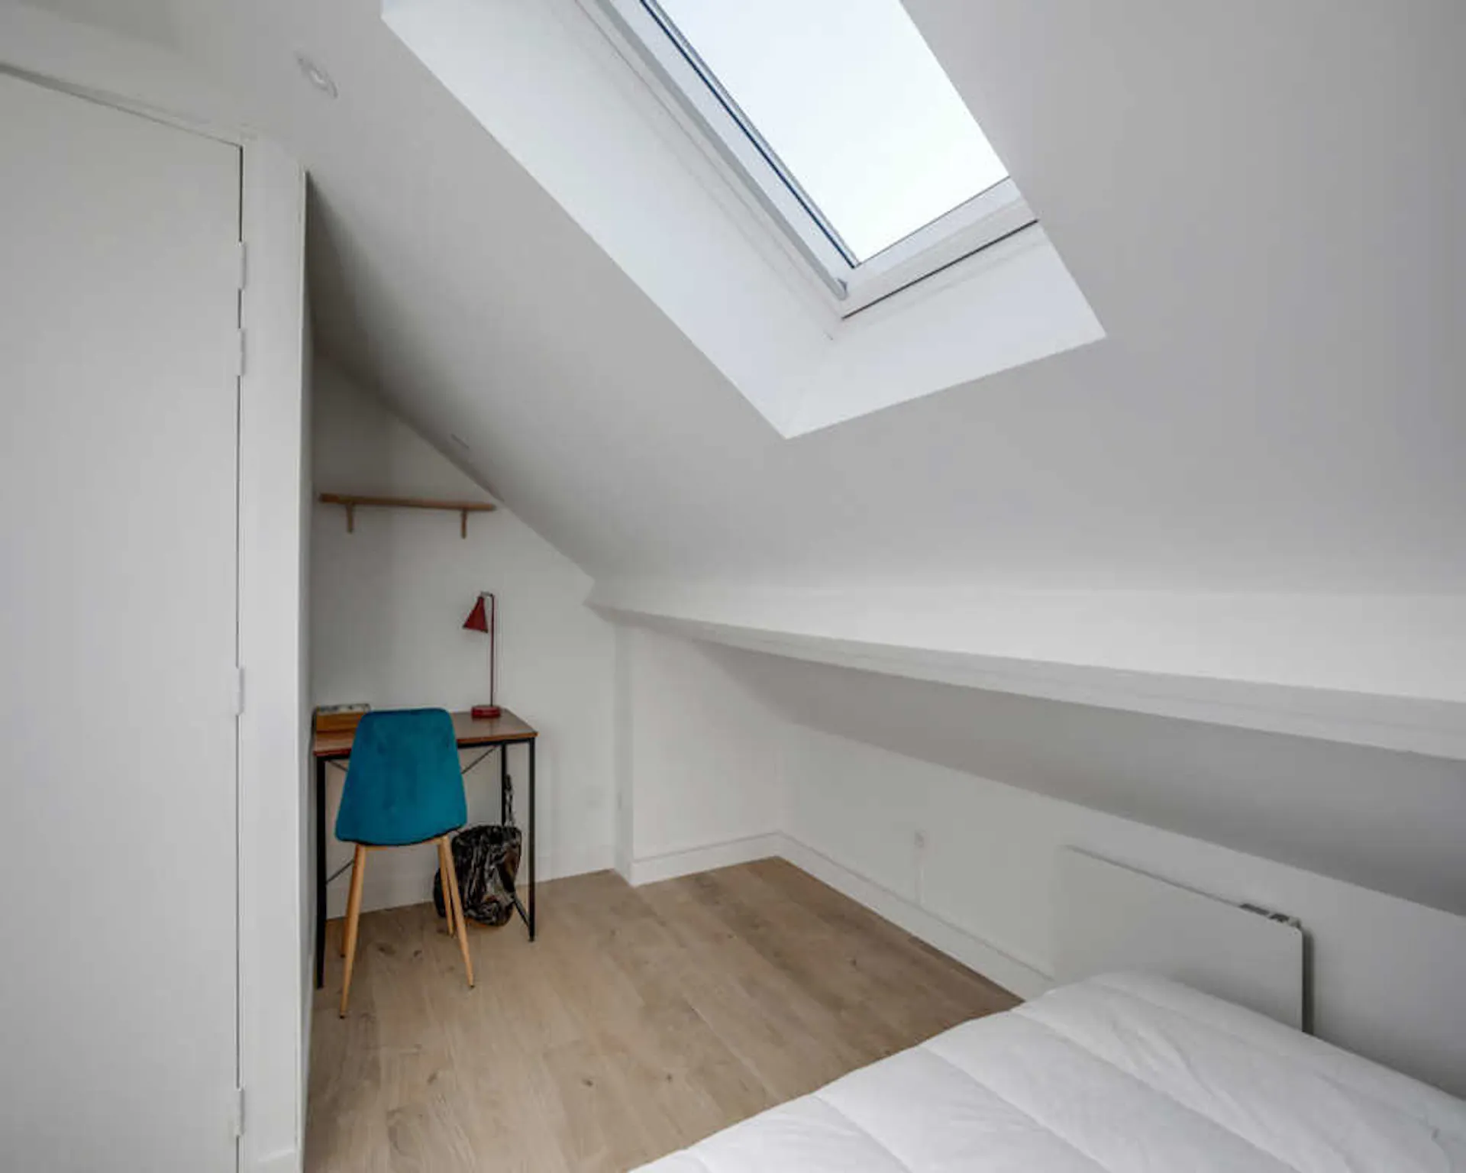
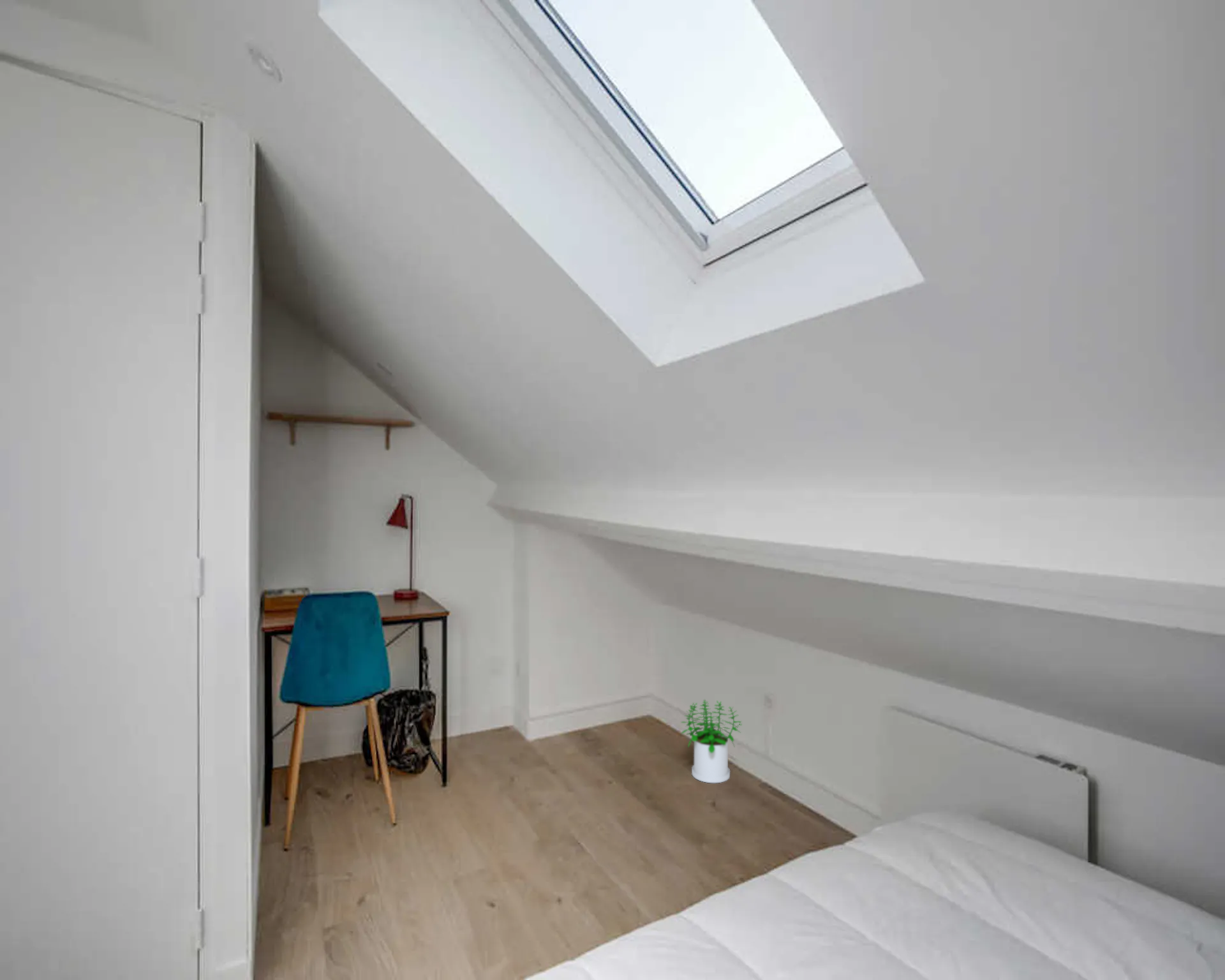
+ potted plant (708, 738)
